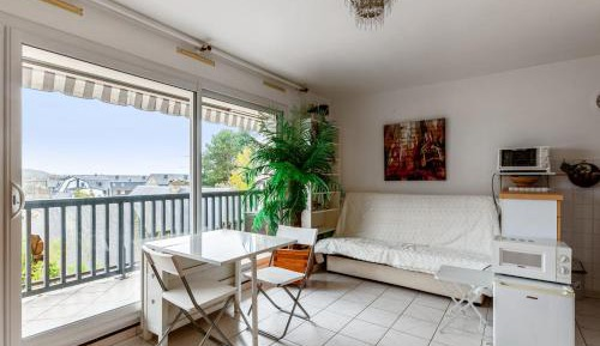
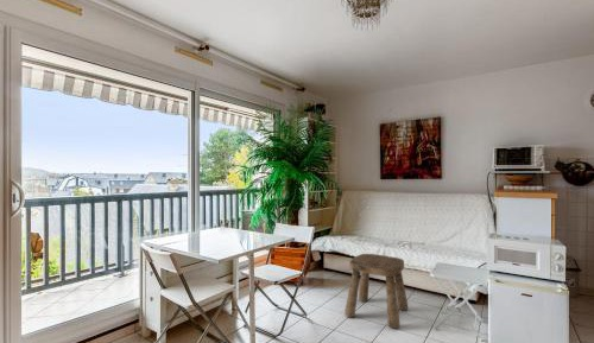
+ stool (367, 286)
